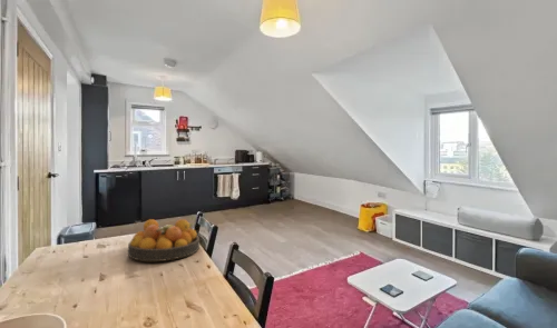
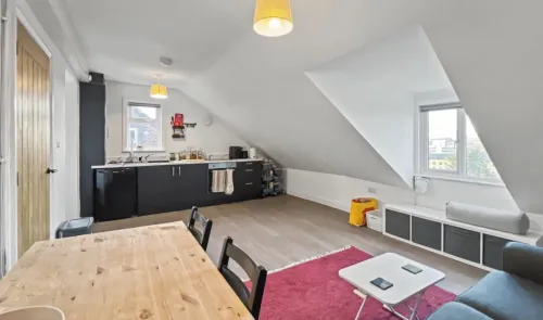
- fruit bowl (165, 235)
